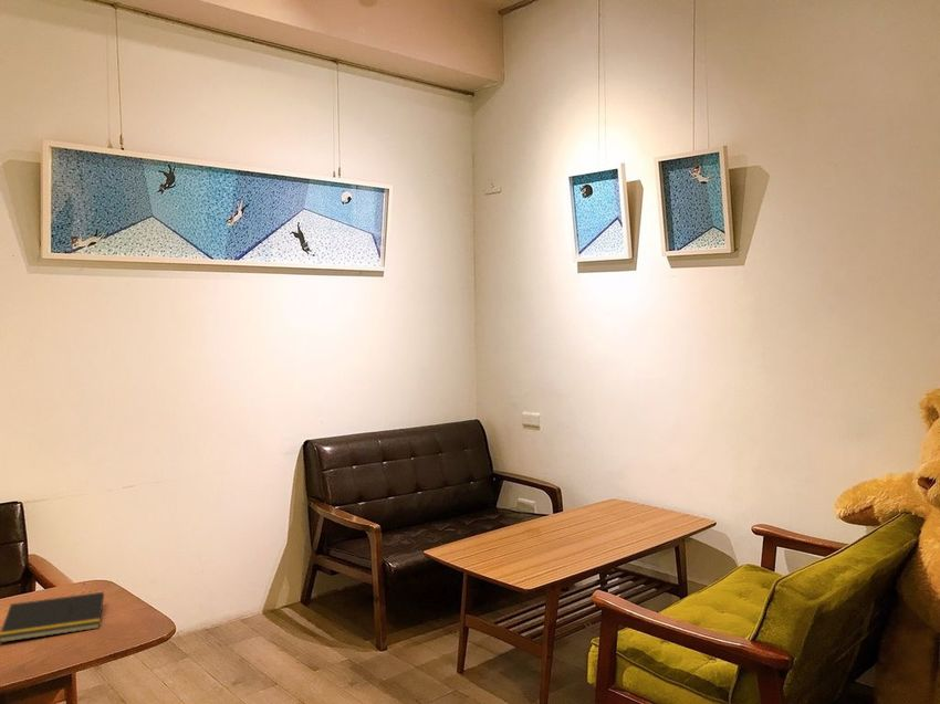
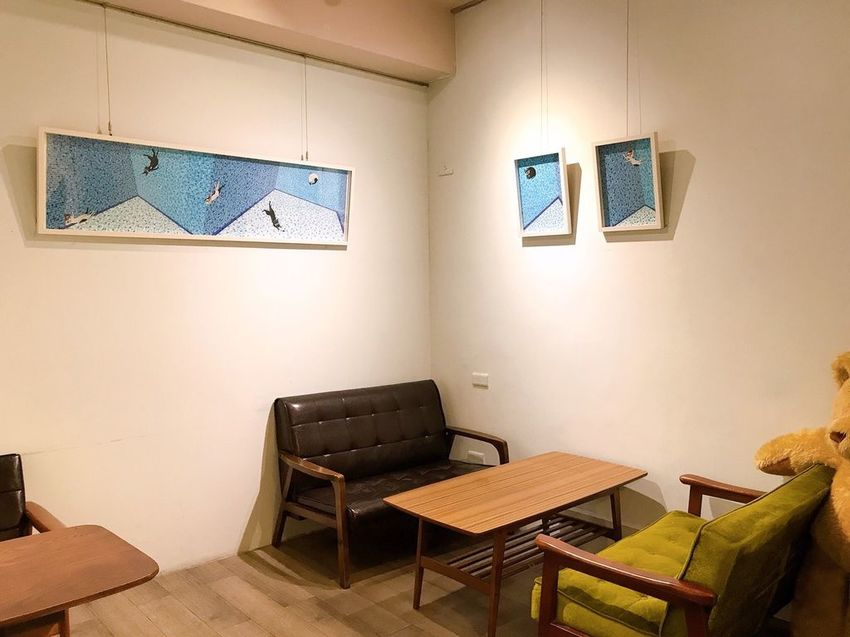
- notepad (54, 616)
